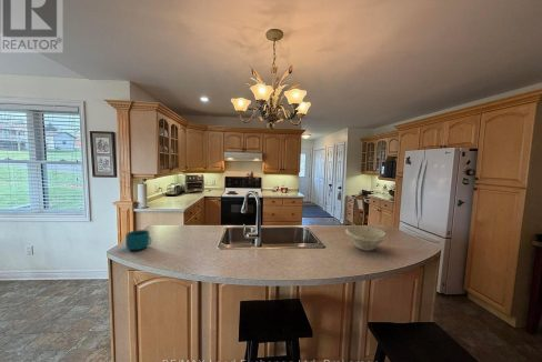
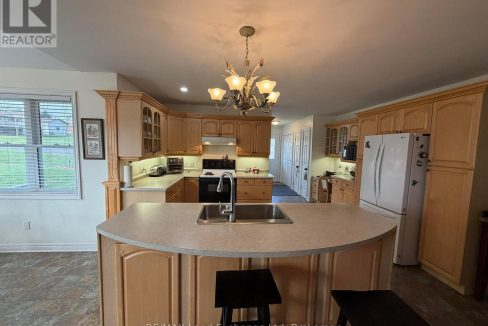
- bowl (364, 239)
- cup (140, 240)
